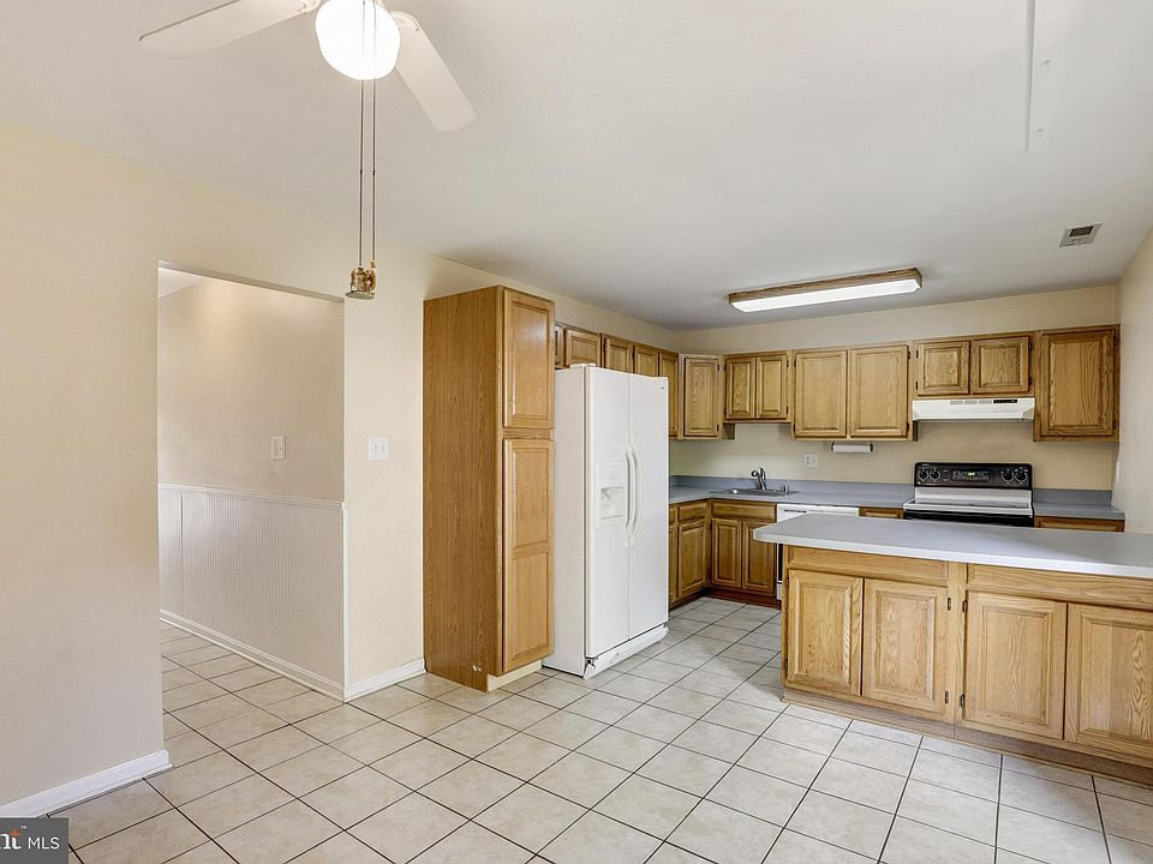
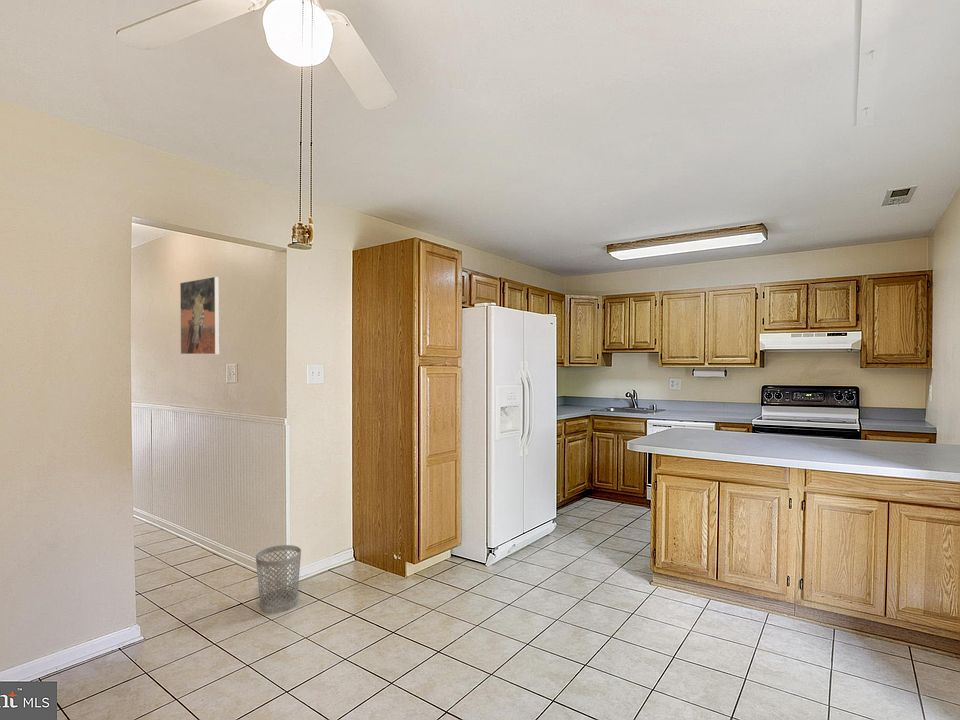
+ wastebasket (278, 579)
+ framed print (199, 317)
